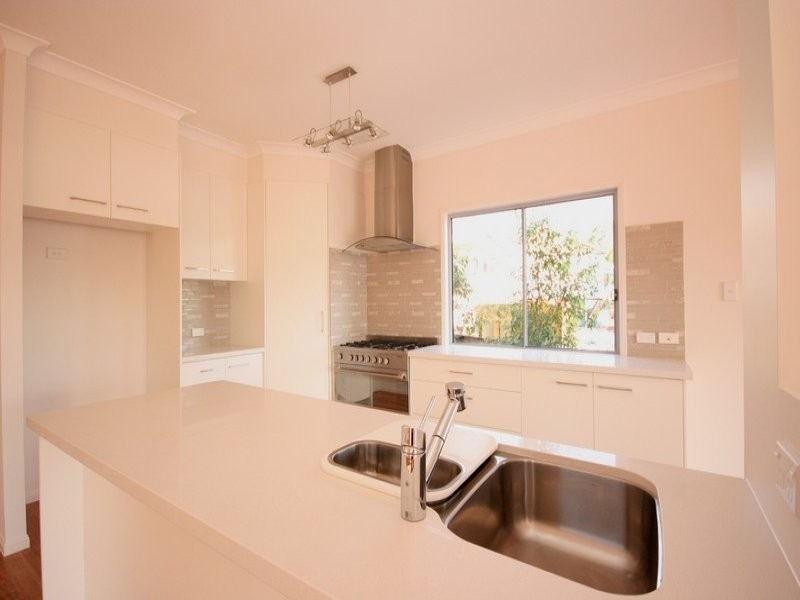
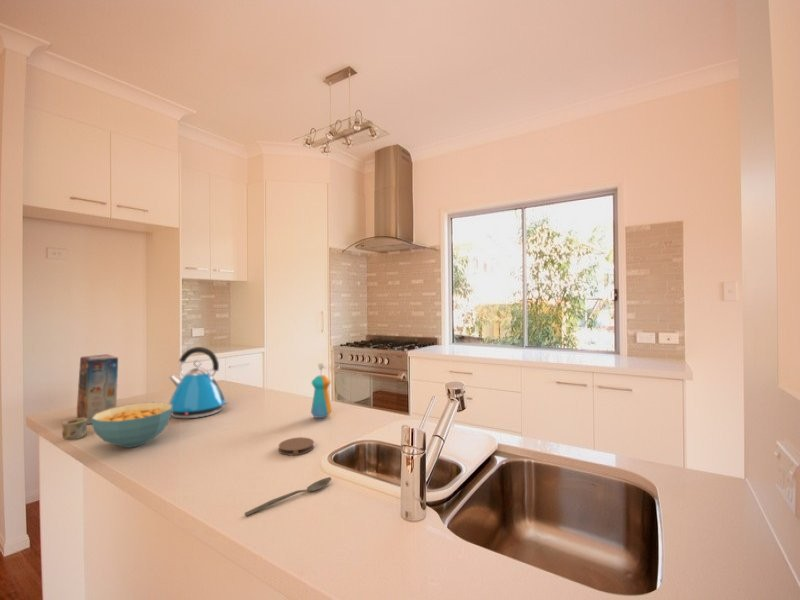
+ cereal box (89, 392)
+ coaster (296, 445)
+ cereal bowl (134, 427)
+ kettle (199, 379)
+ soap dispenser (321, 390)
+ spoon (291, 494)
